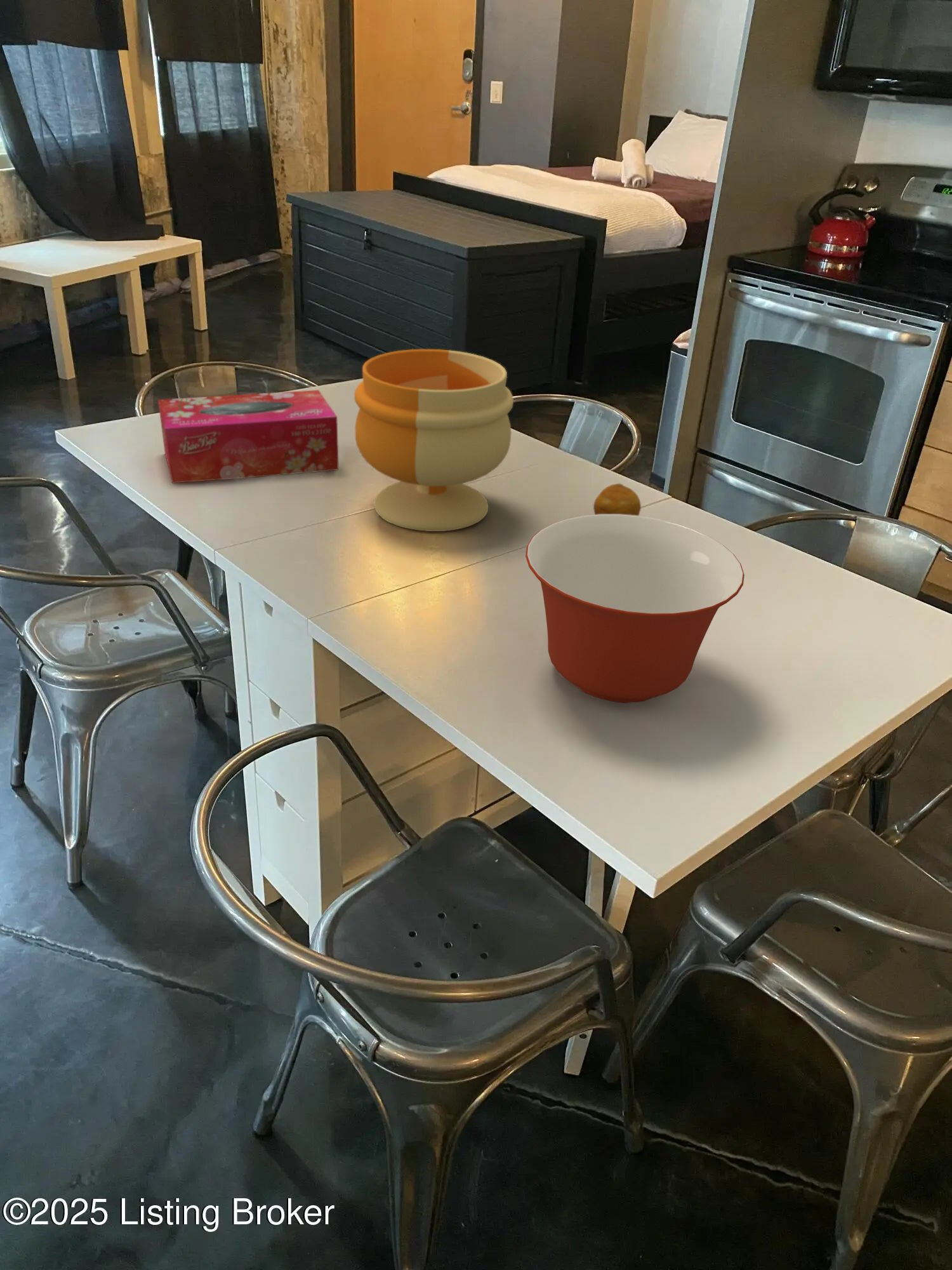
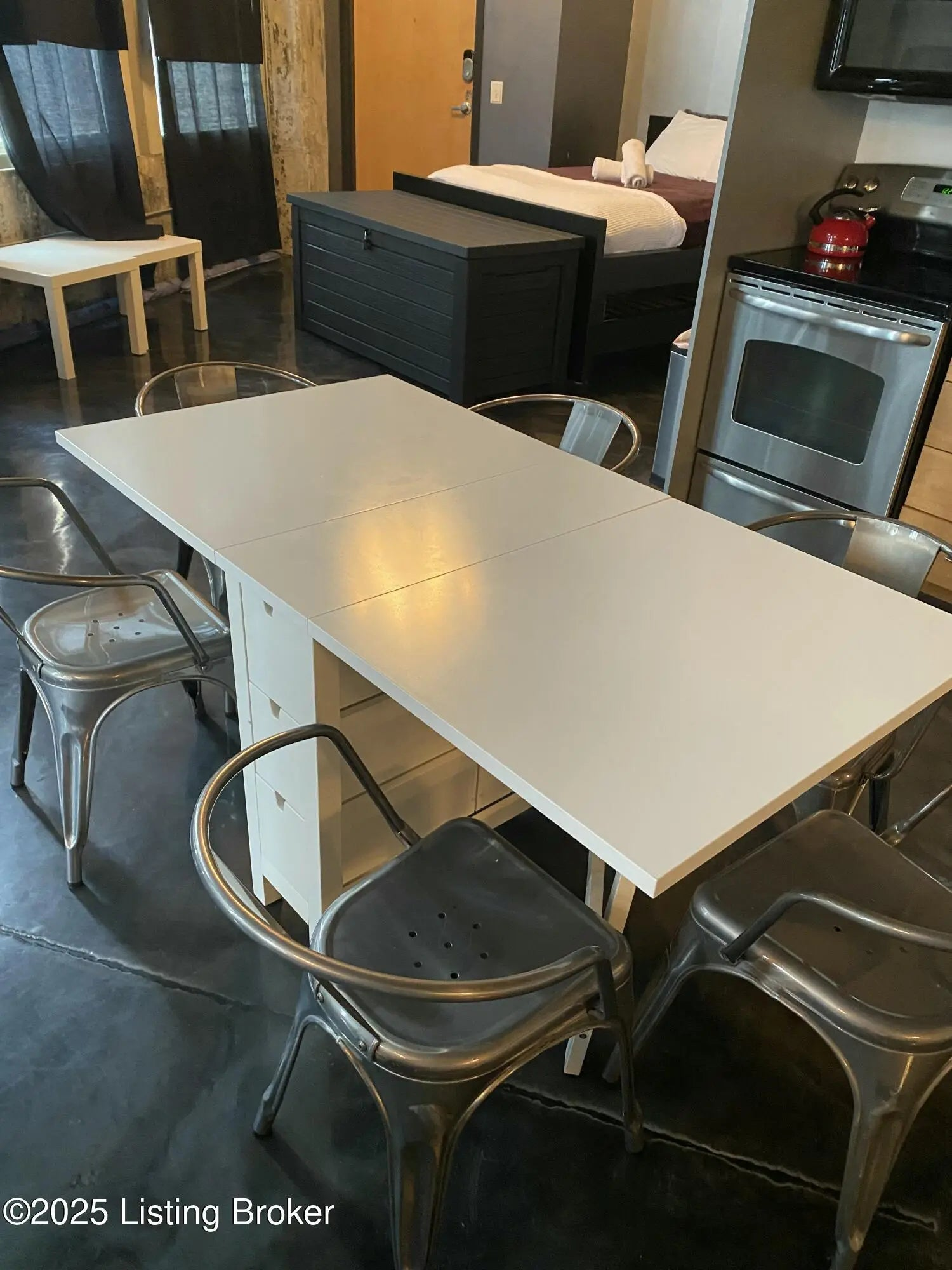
- mixing bowl (625, 618)
- footed bowl (433, 441)
- fruit (617, 507)
- tissue box (249, 435)
